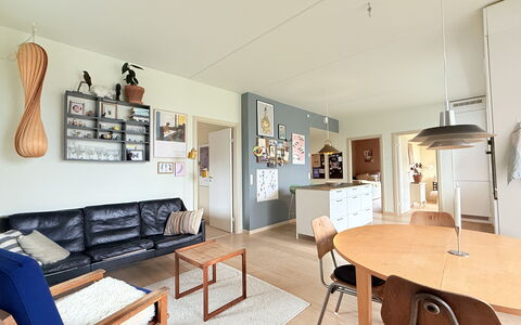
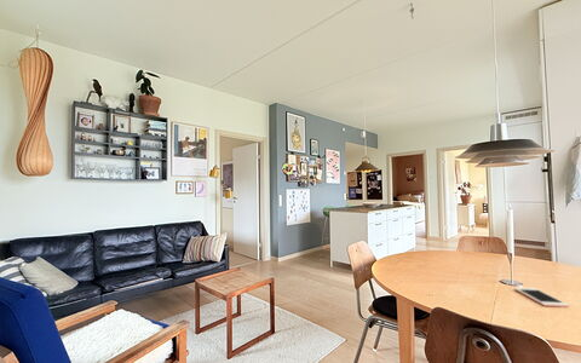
+ cell phone (539, 295)
